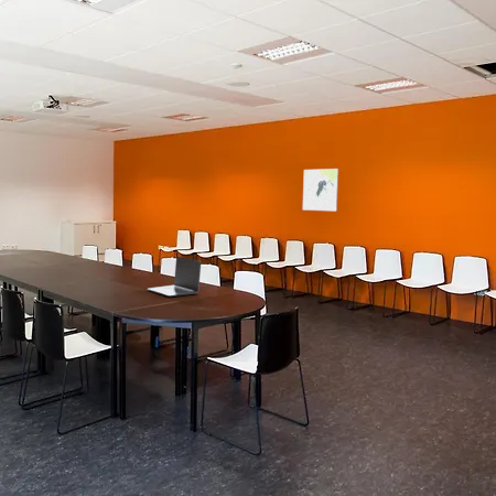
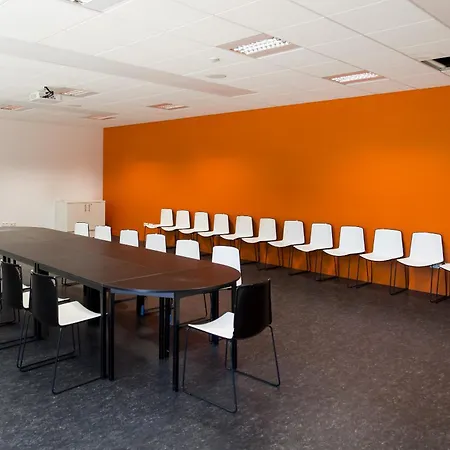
- laptop (175, 276)
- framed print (320, 190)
